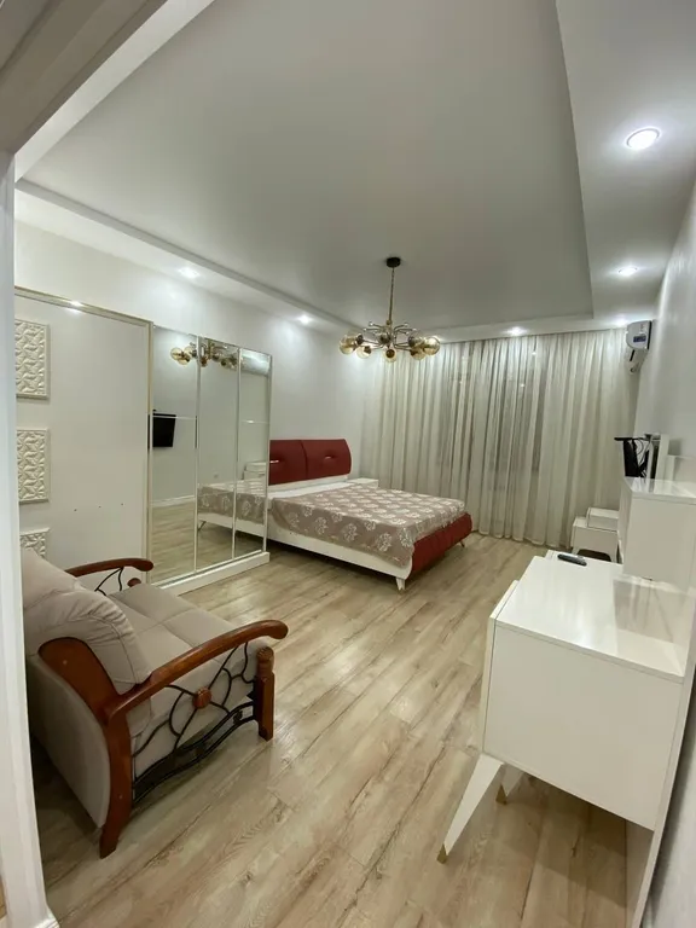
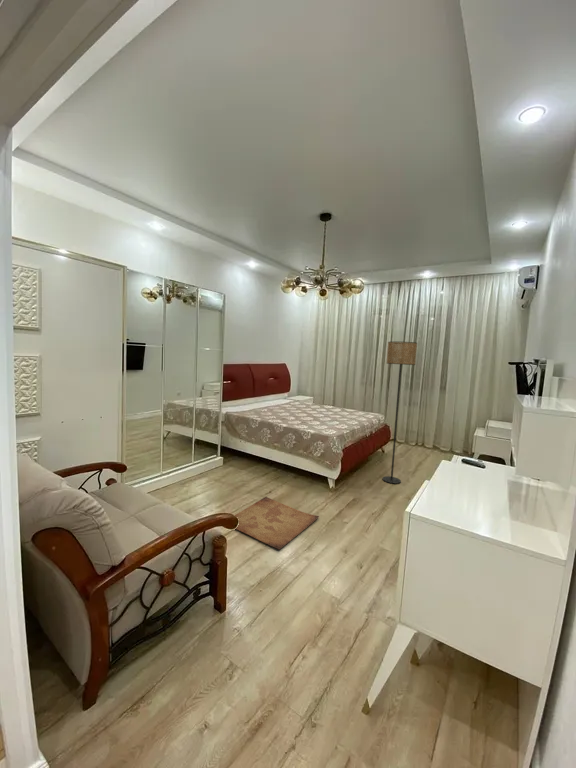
+ floor lamp (396, 412)
+ rug (271, 519)
